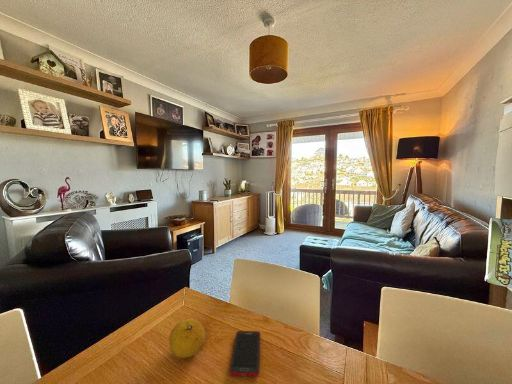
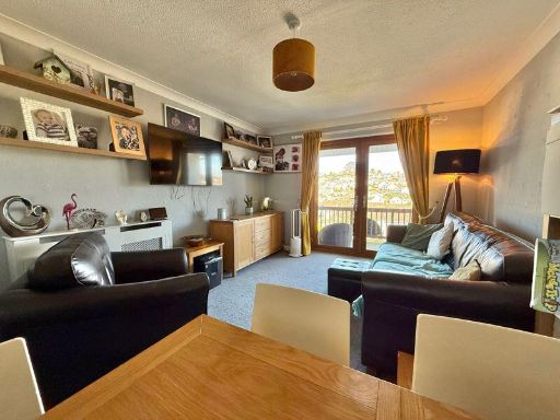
- cell phone (246, 351)
- fruit (187, 336)
